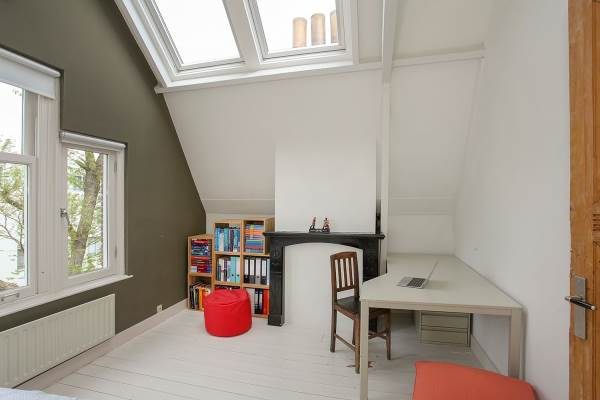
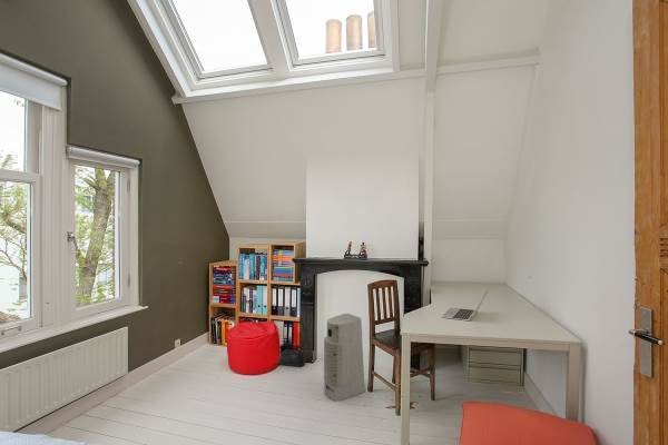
+ storage bin (292, 355)
+ air purifier (343, 354)
